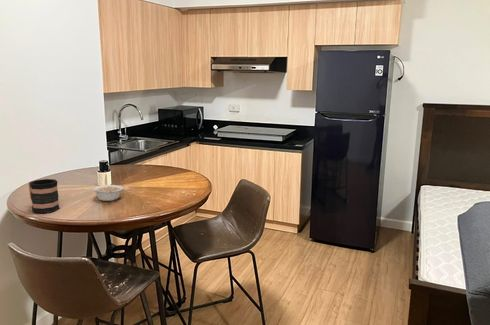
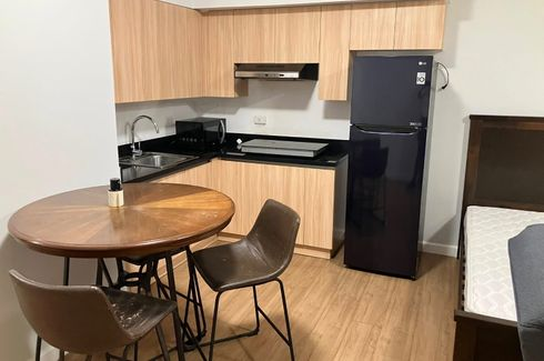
- legume (109, 192)
- mug (41, 194)
